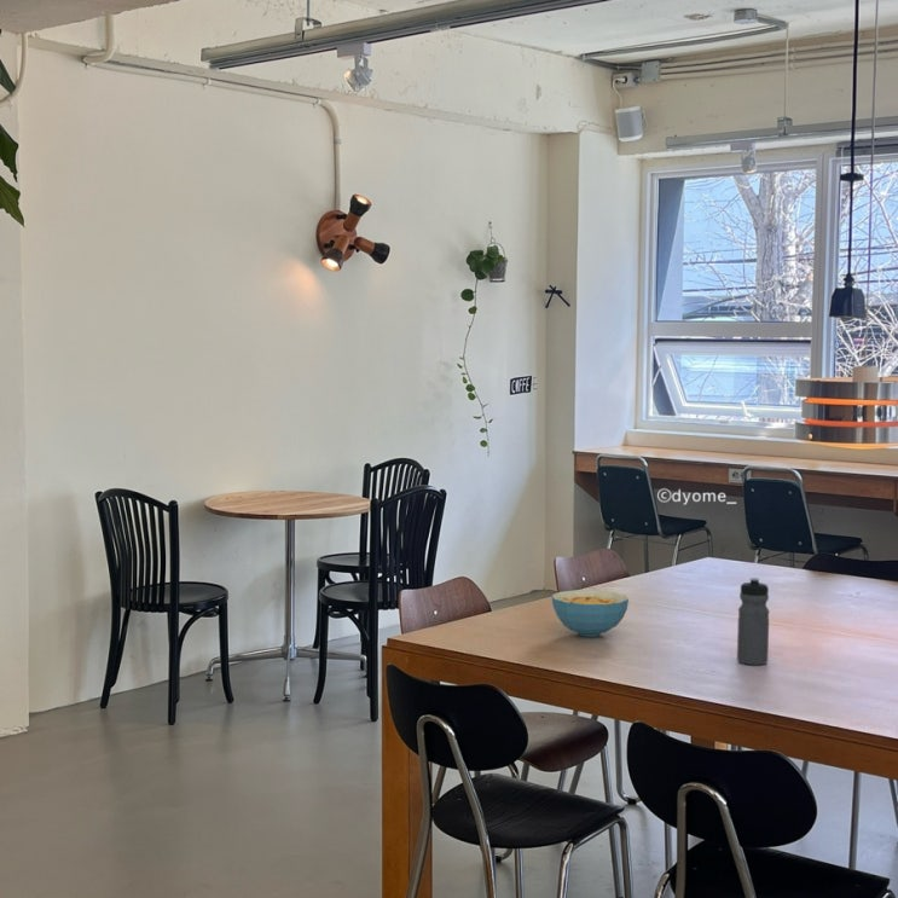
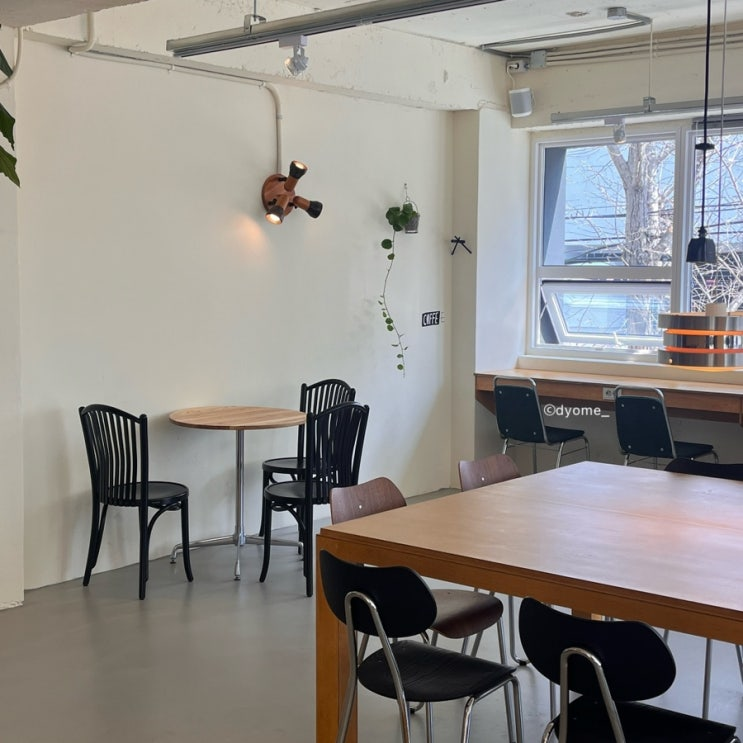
- water bottle (753, 619)
- cereal bowl (589, 615)
